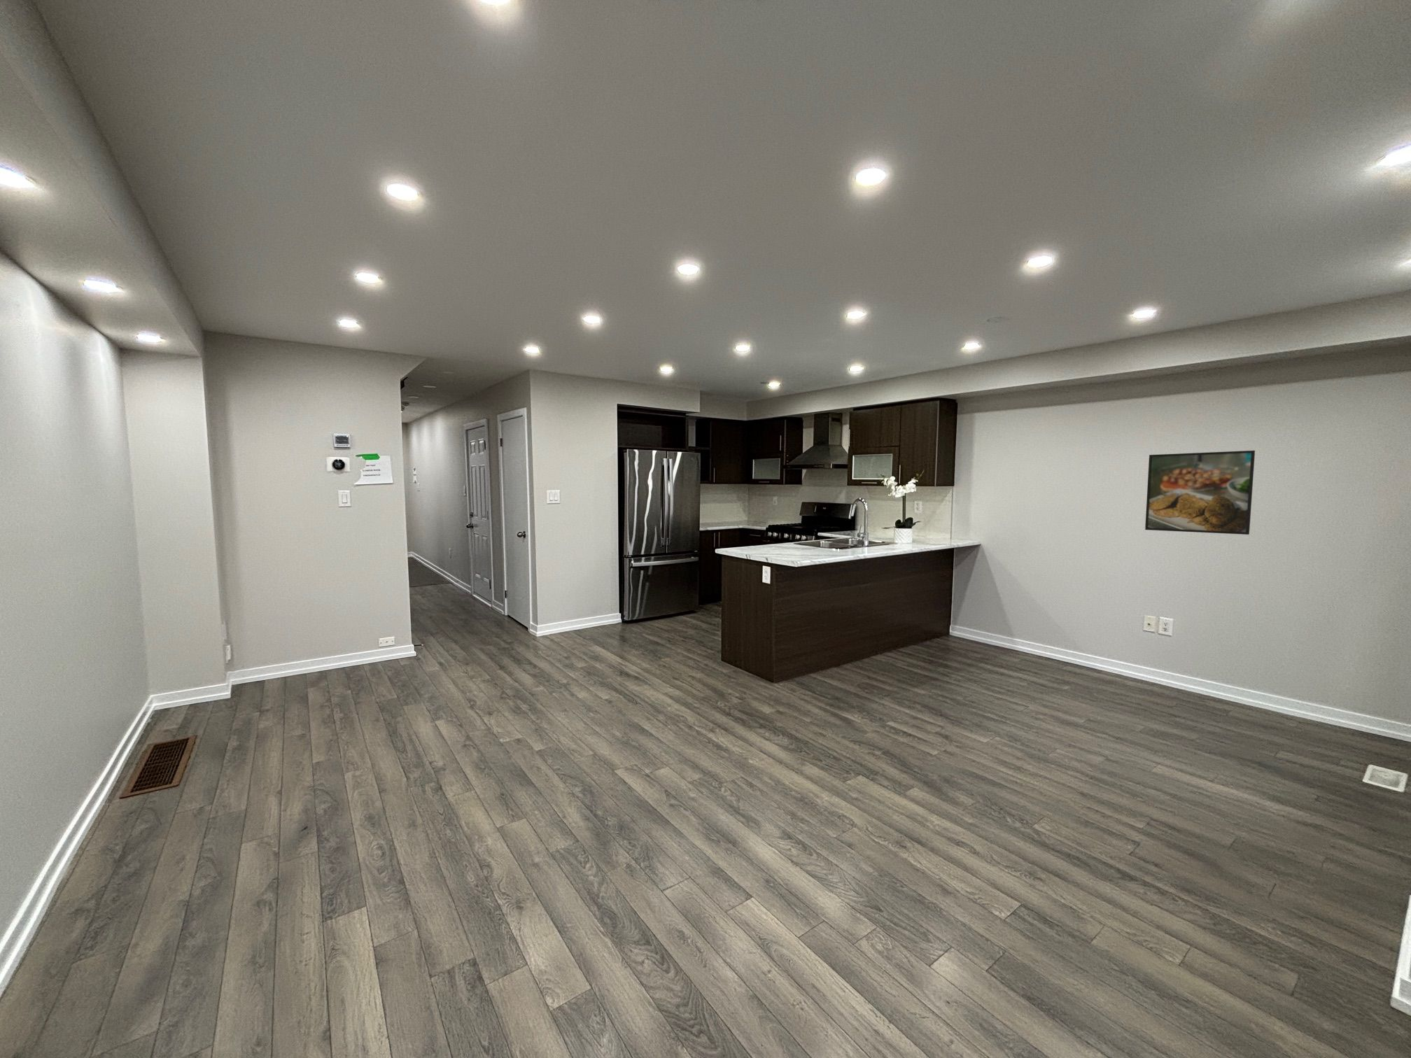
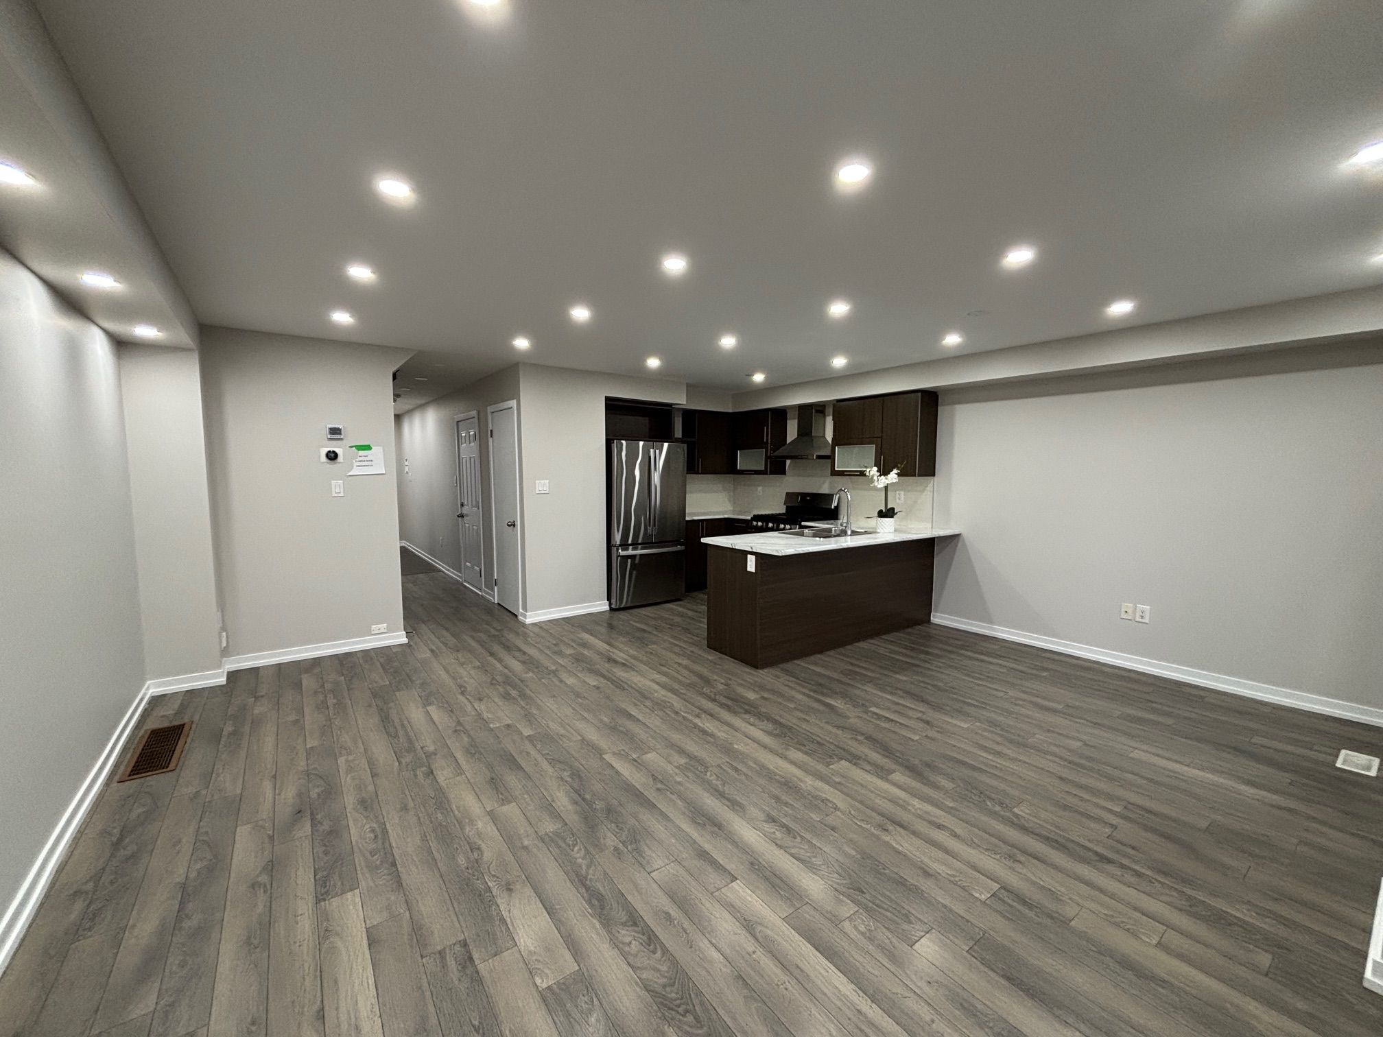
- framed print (1197, 492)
